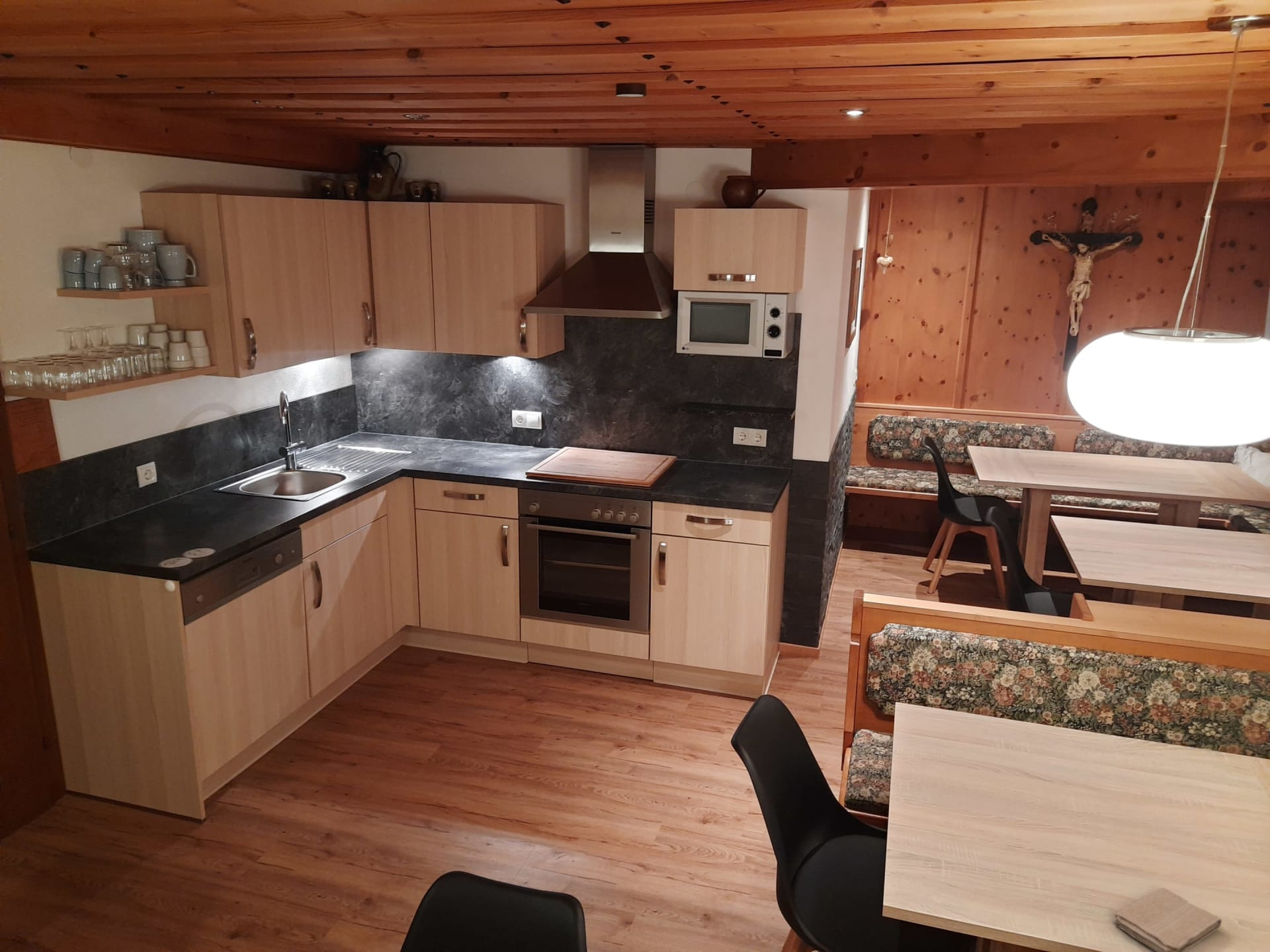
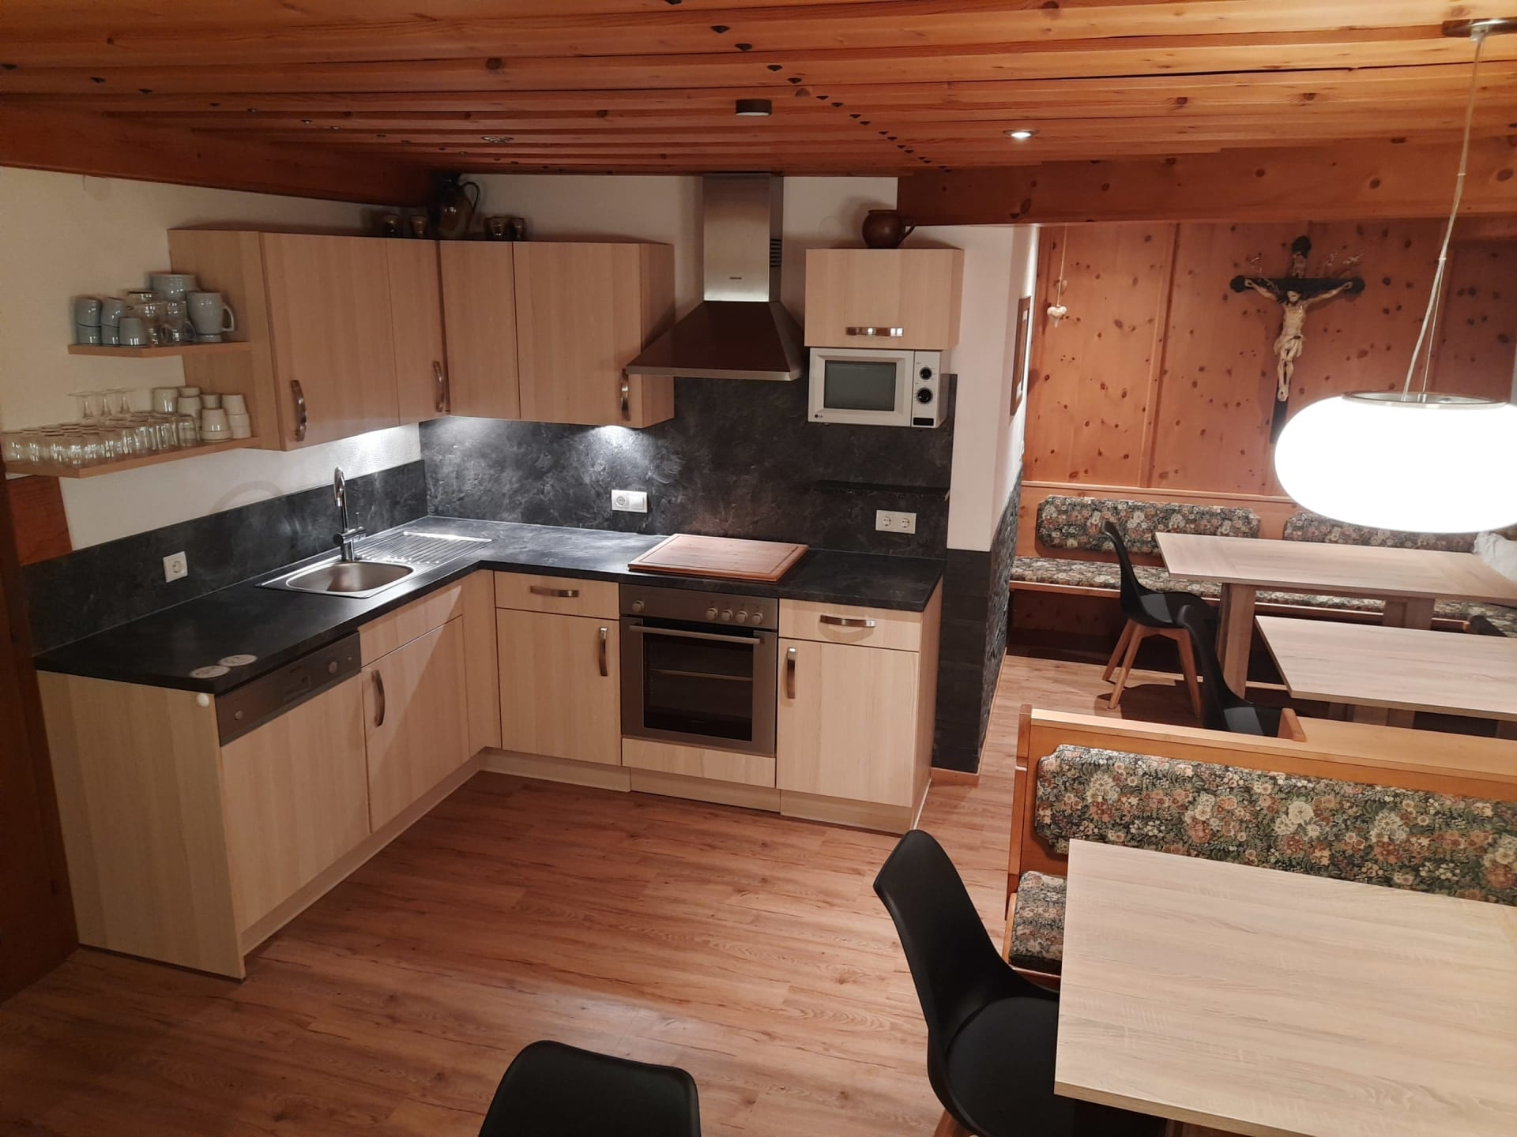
- washcloth (1166, 920)
